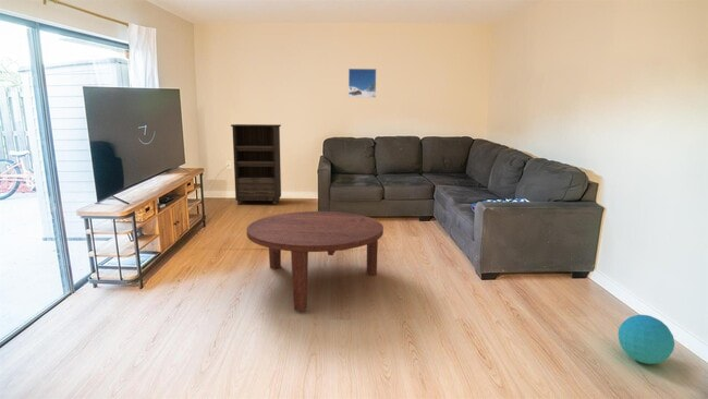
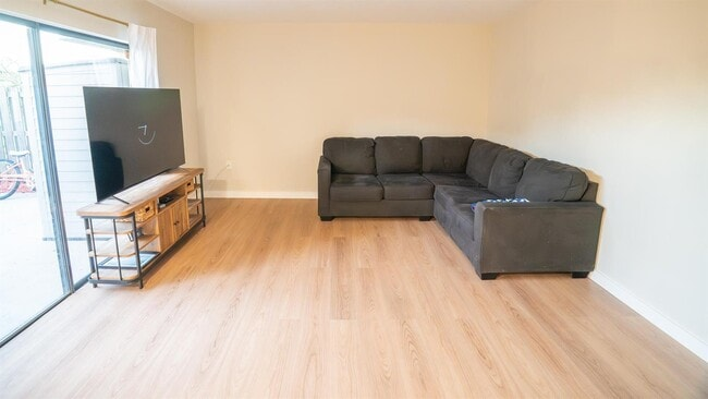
- coffee table (316, 251)
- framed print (362, 83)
- ball (645, 338)
- bookshelf (257, 164)
